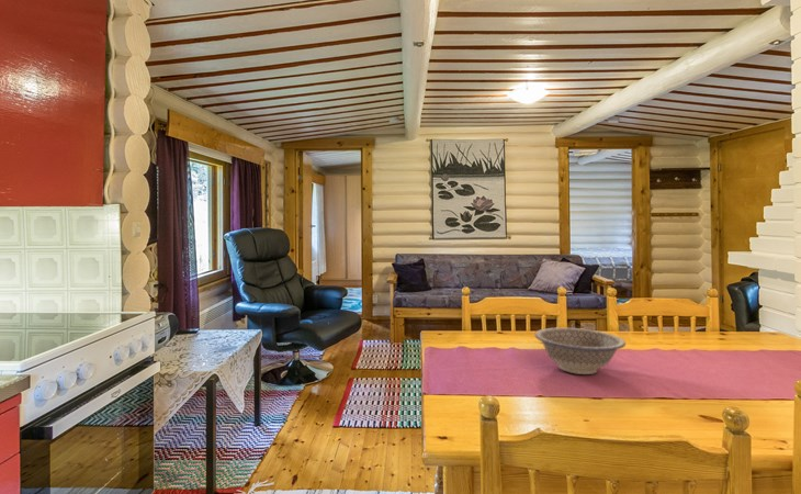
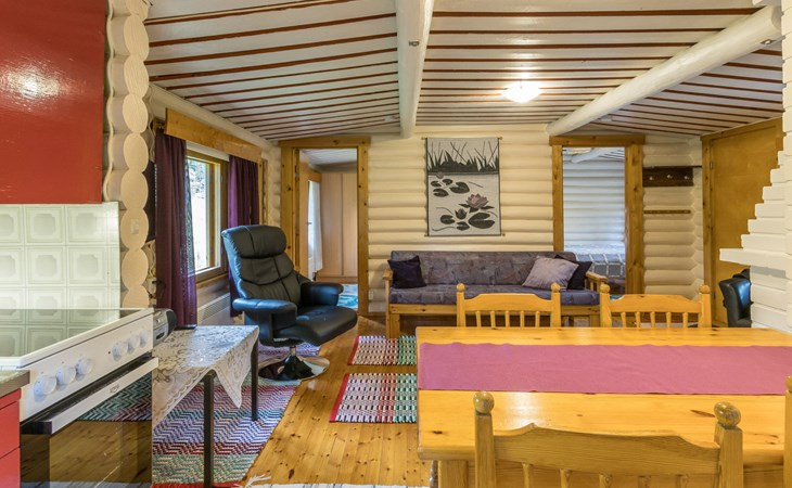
- bowl (578, 352)
